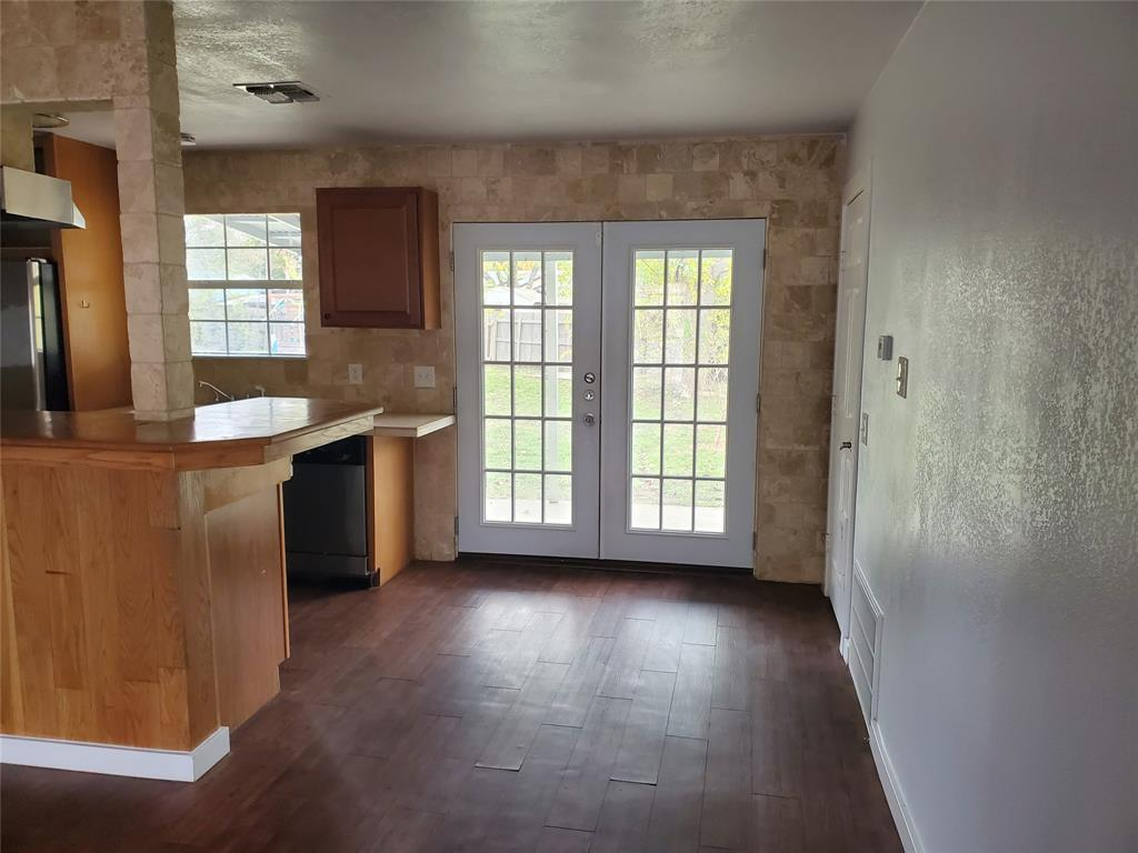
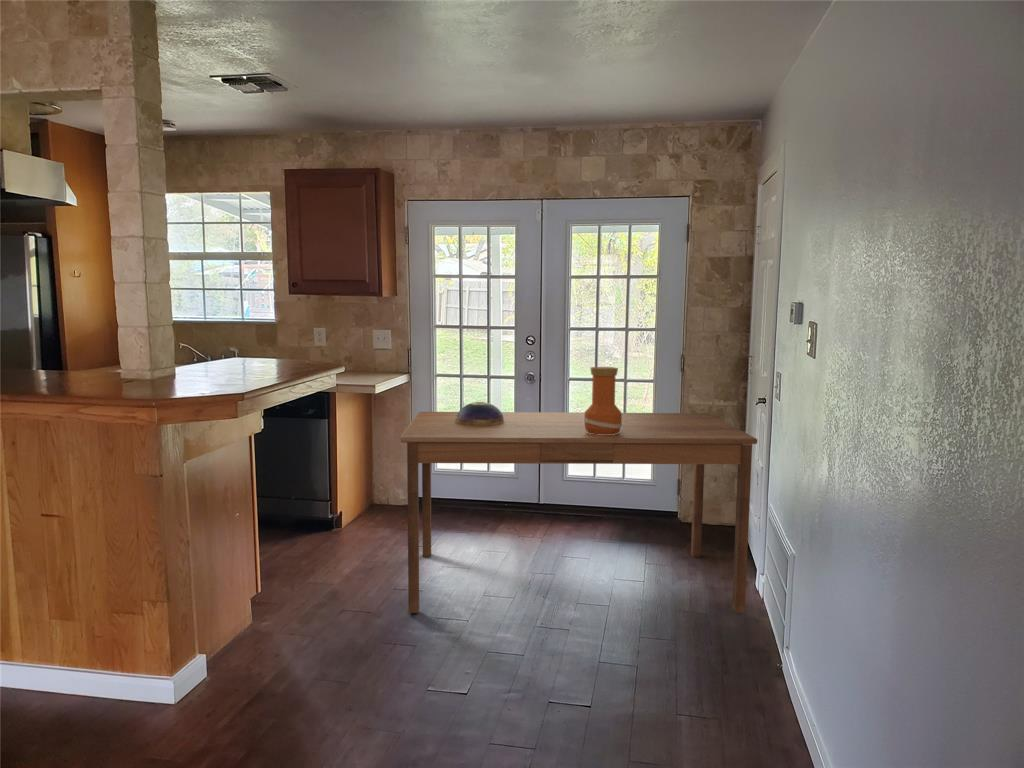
+ dining table (569, 463)
+ decorative bowl (479, 411)
+ vase (603, 399)
